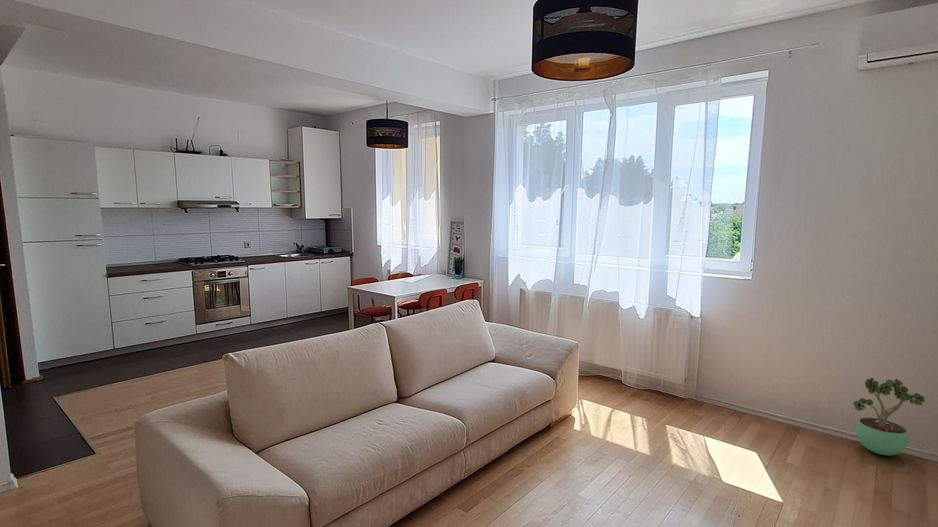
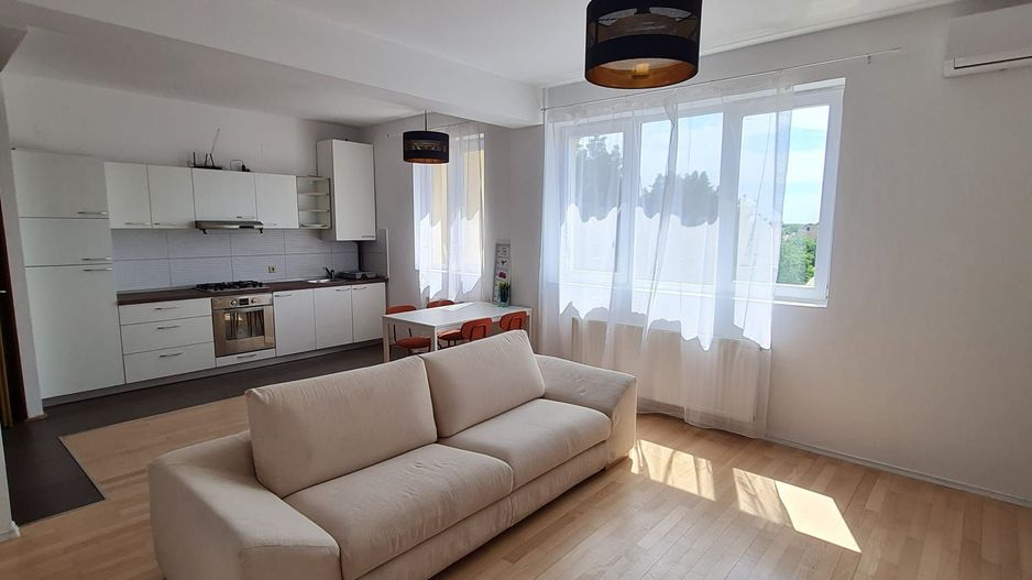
- potted plant (886, 415)
